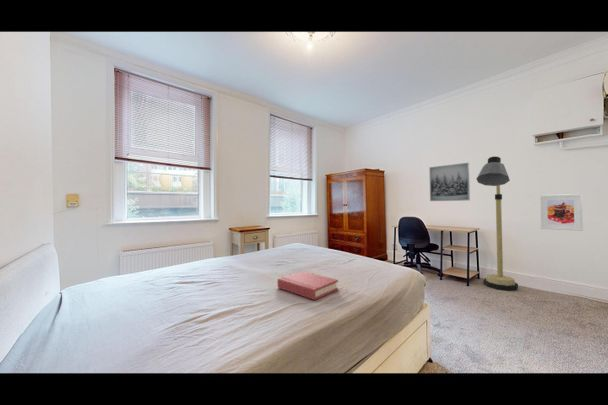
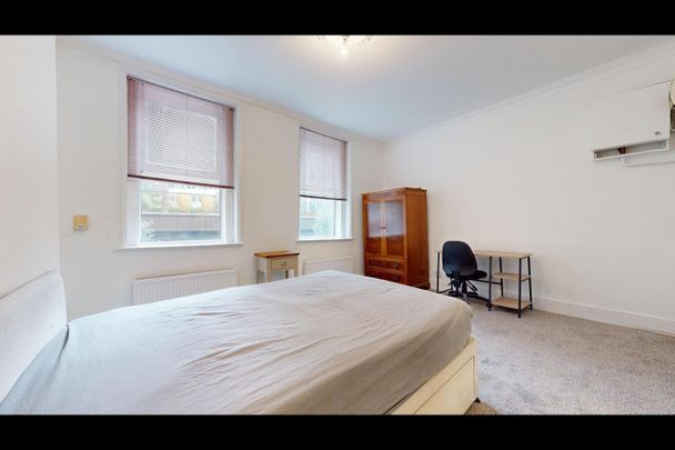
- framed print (560, 212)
- hardback book (307, 284)
- floor lamp (496, 223)
- wall art (448, 183)
